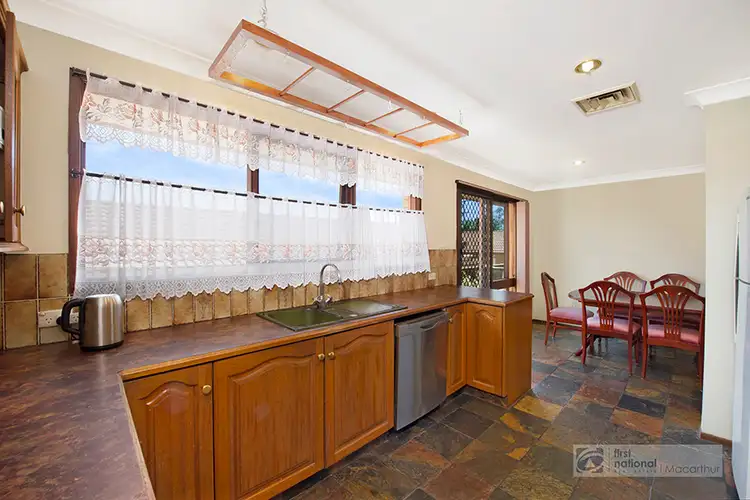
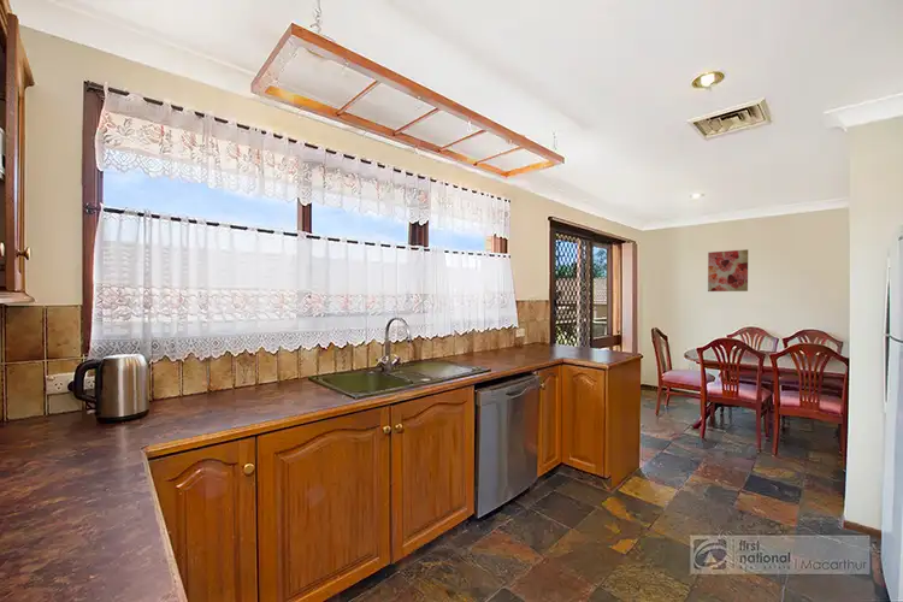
+ wall art (727, 271)
